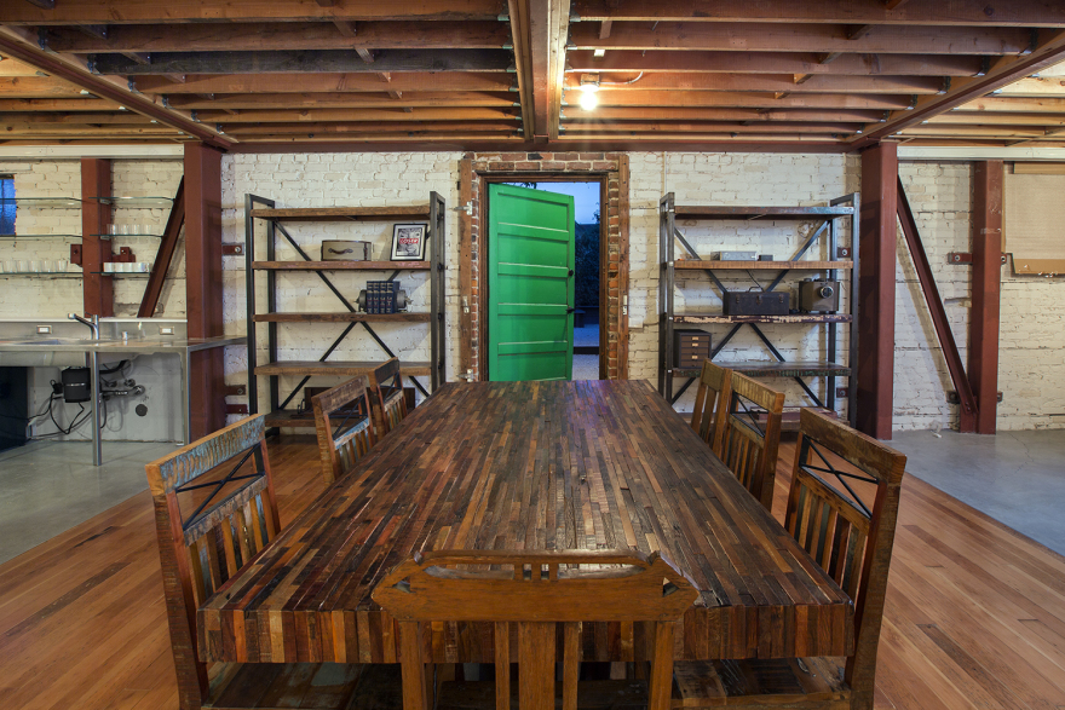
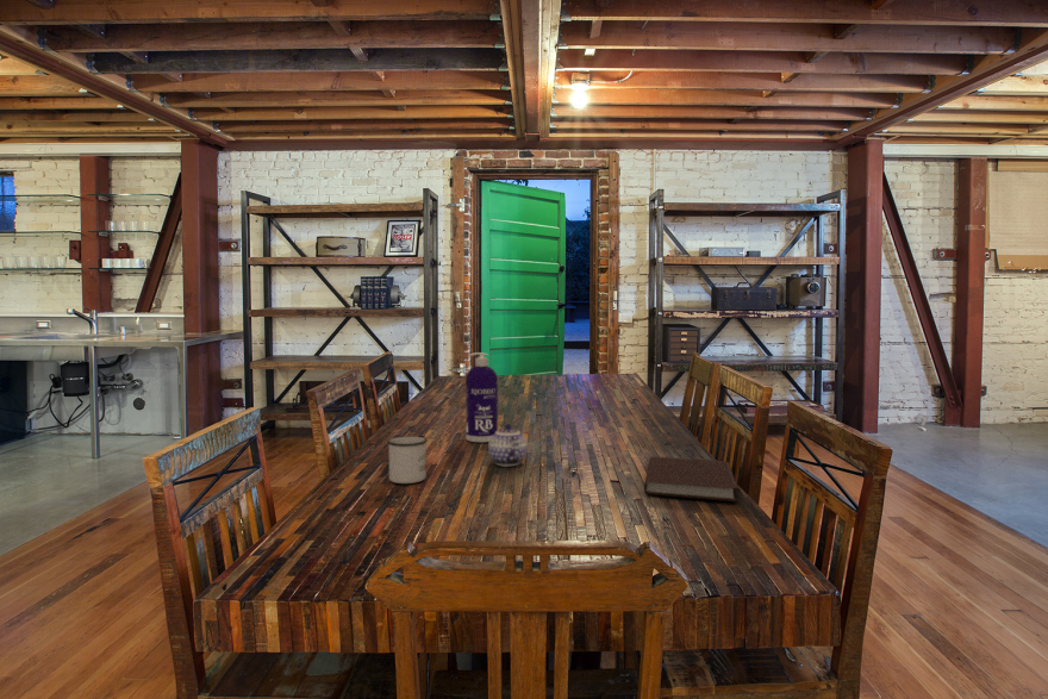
+ teapot (507, 443)
+ mug (407, 457)
+ spray bottle (481, 395)
+ notebook (688, 476)
